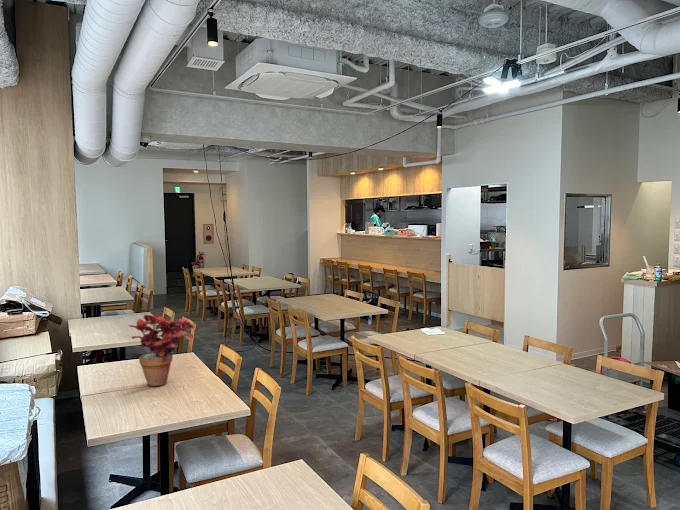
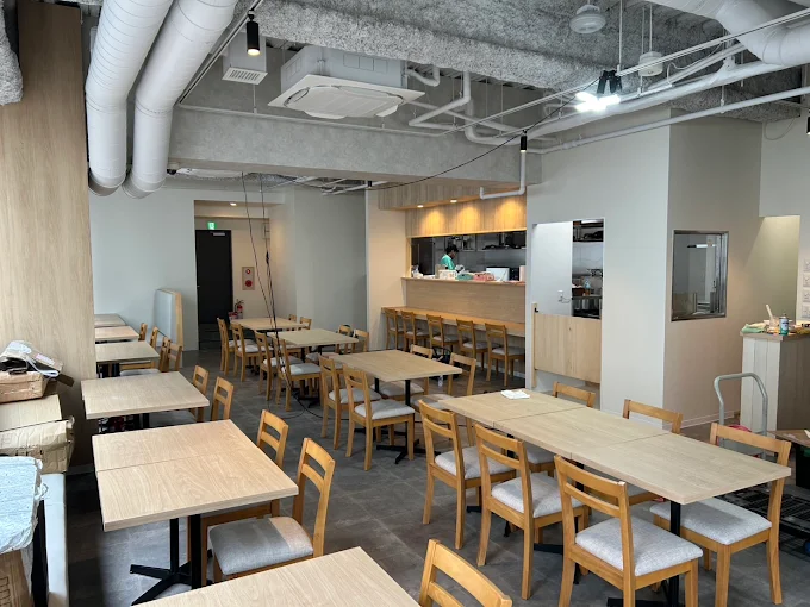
- potted plant (161, 349)
